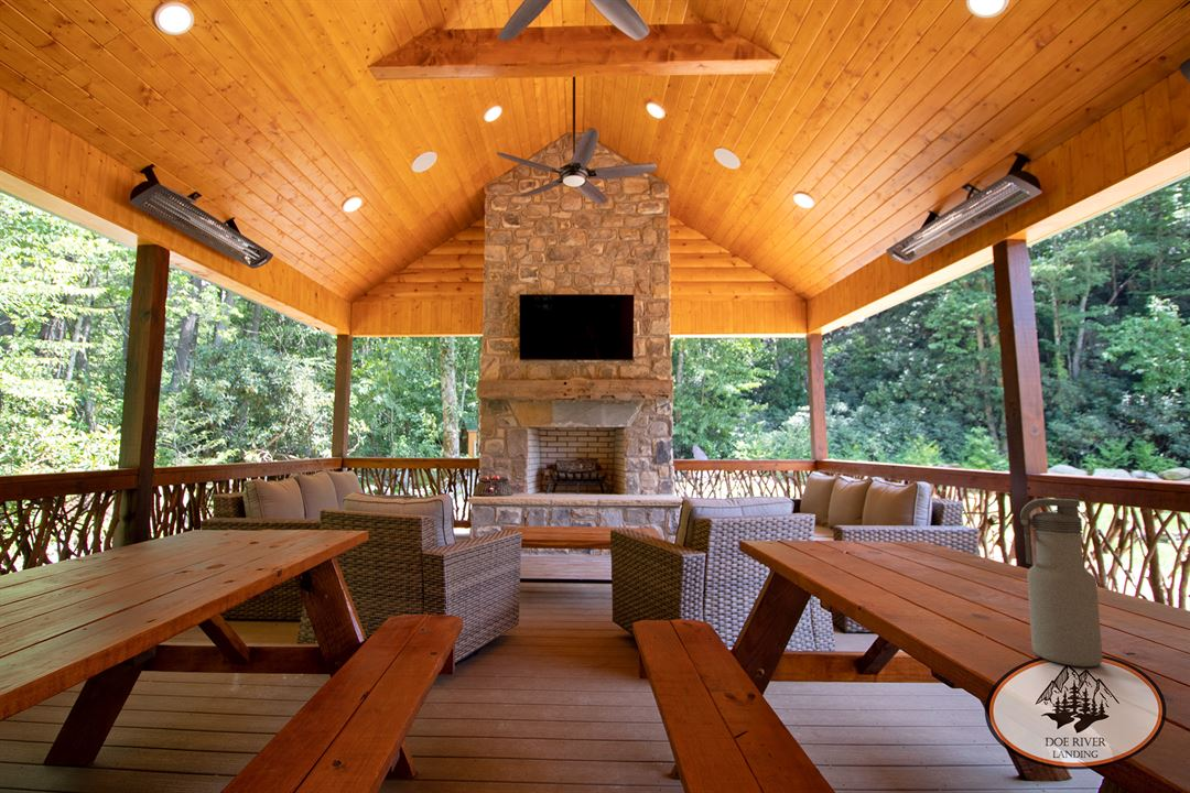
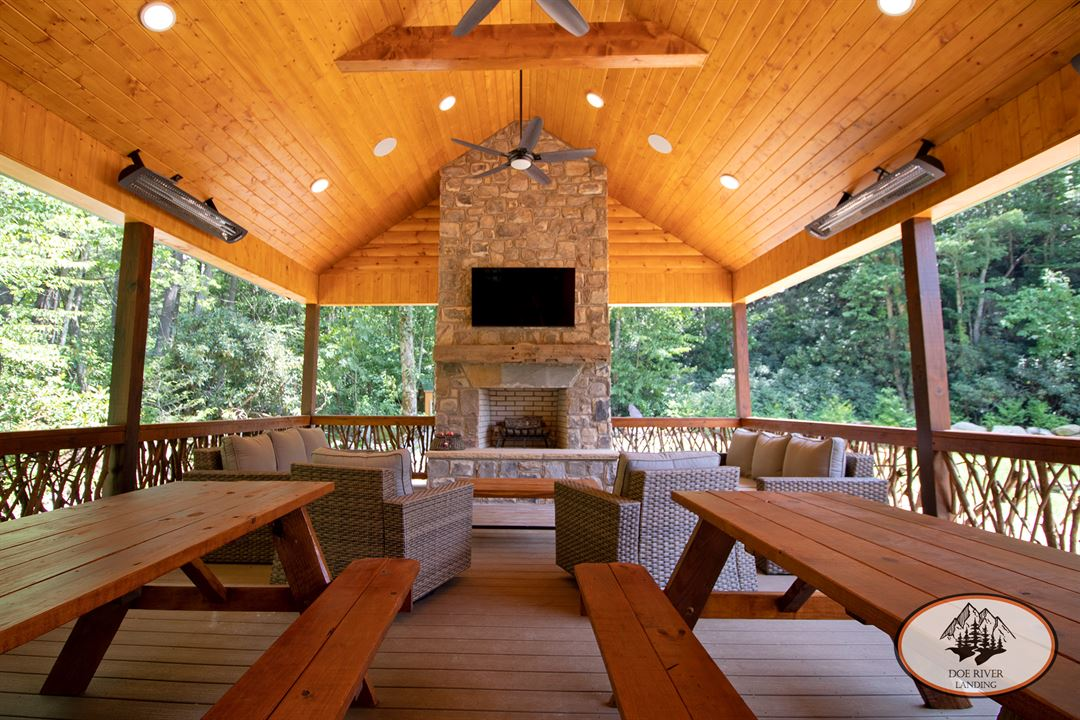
- water bottle (1059, 577)
